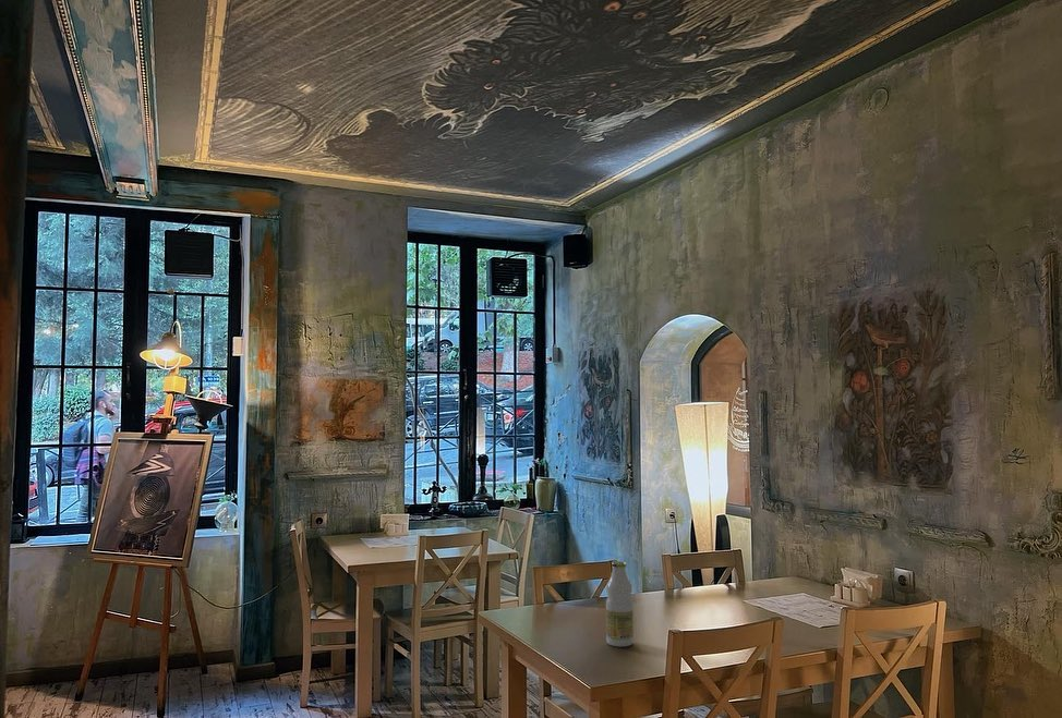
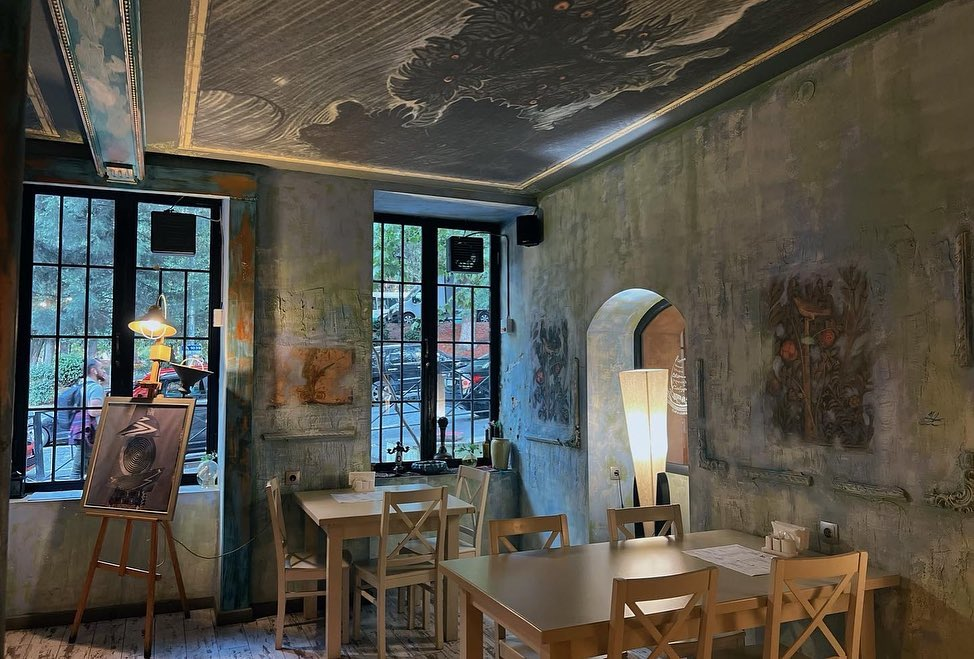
- bottle (619, 603)
